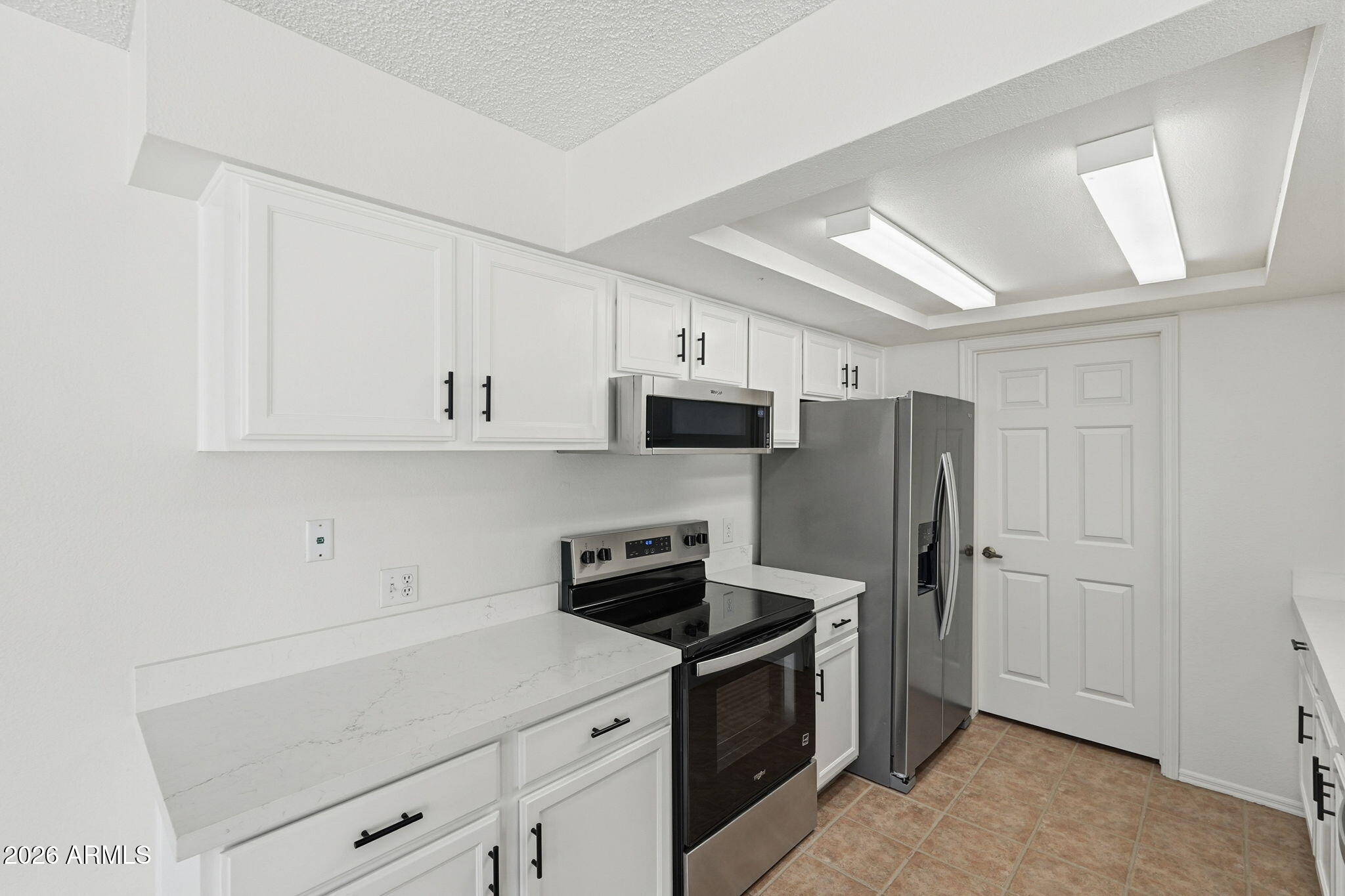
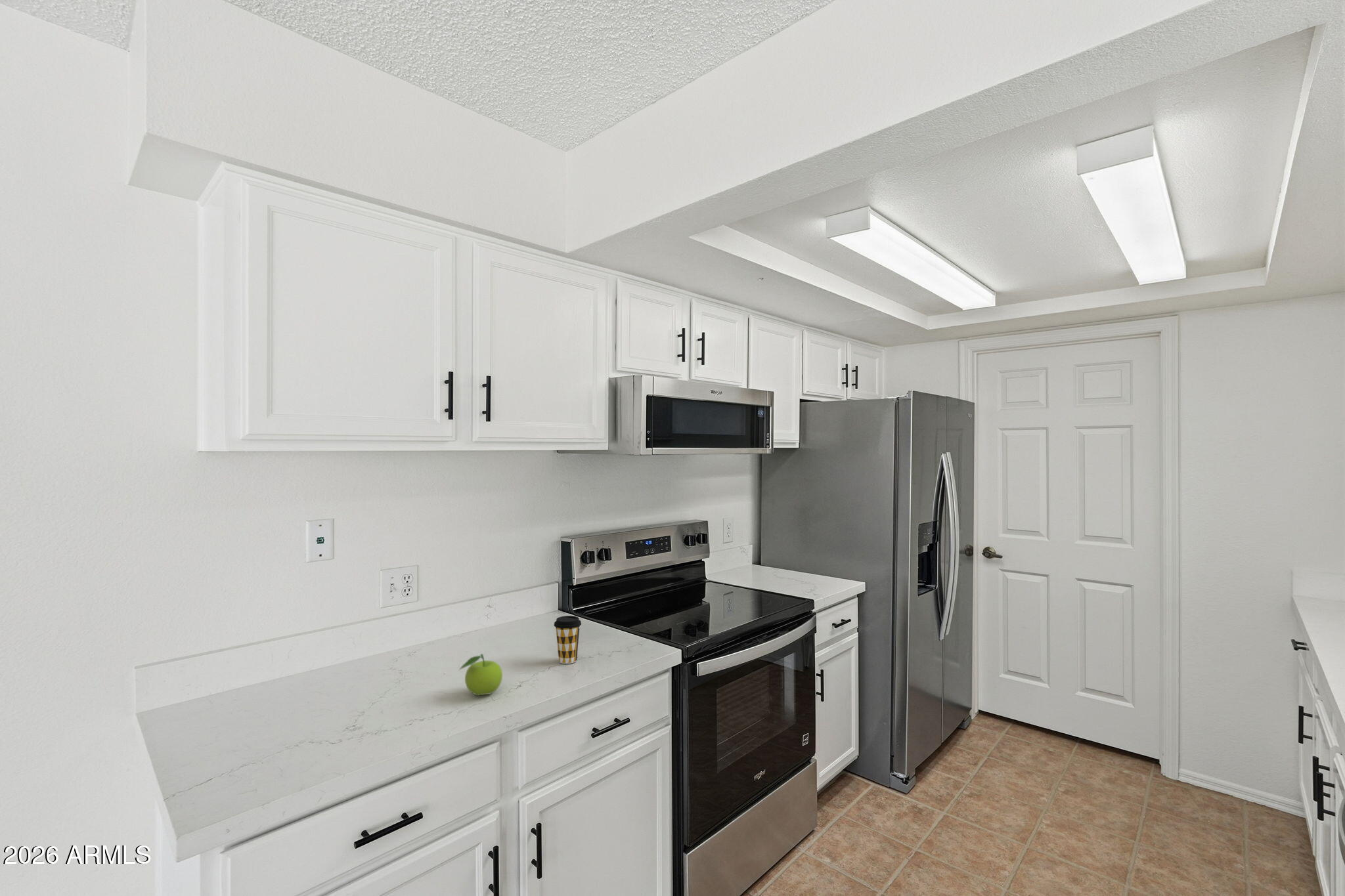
+ fruit (478, 675)
+ coffee cup (567, 639)
